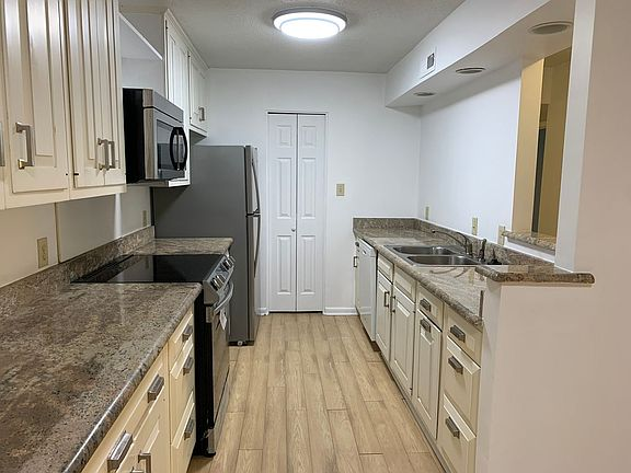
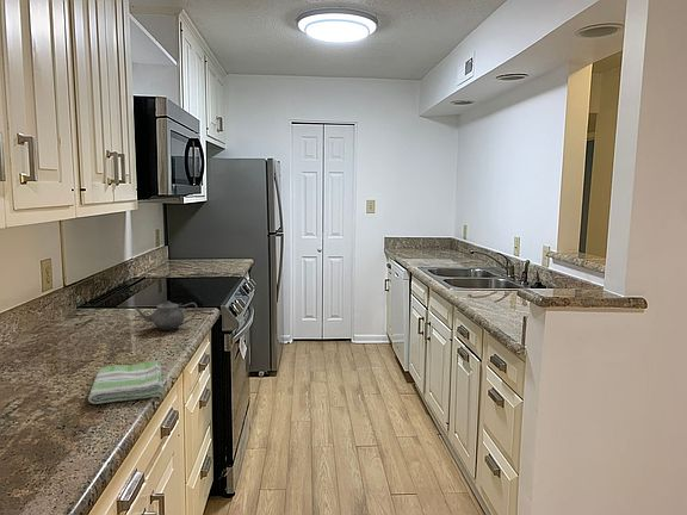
+ teapot (166, 315)
+ dish towel (128, 378)
